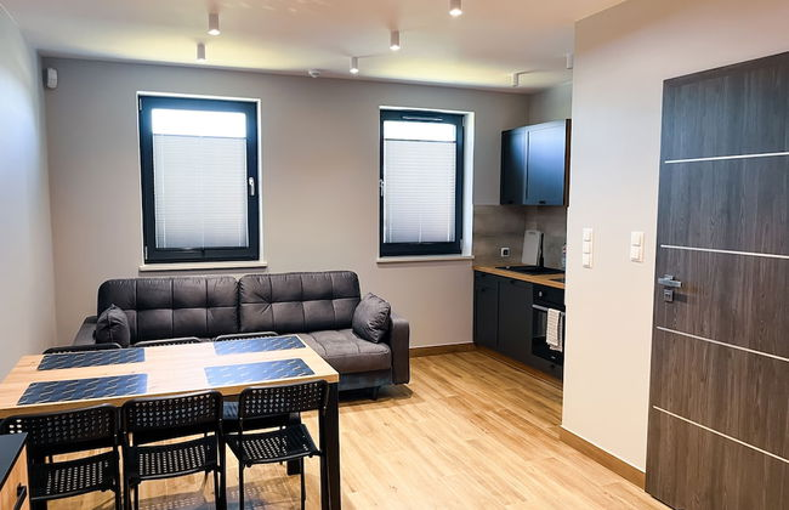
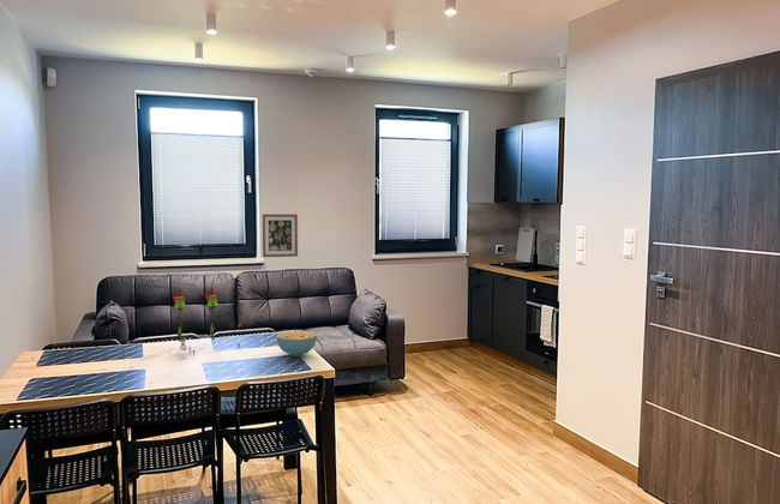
+ wall art (280, 235)
+ flower (212, 318)
+ cereal bowl (296, 344)
